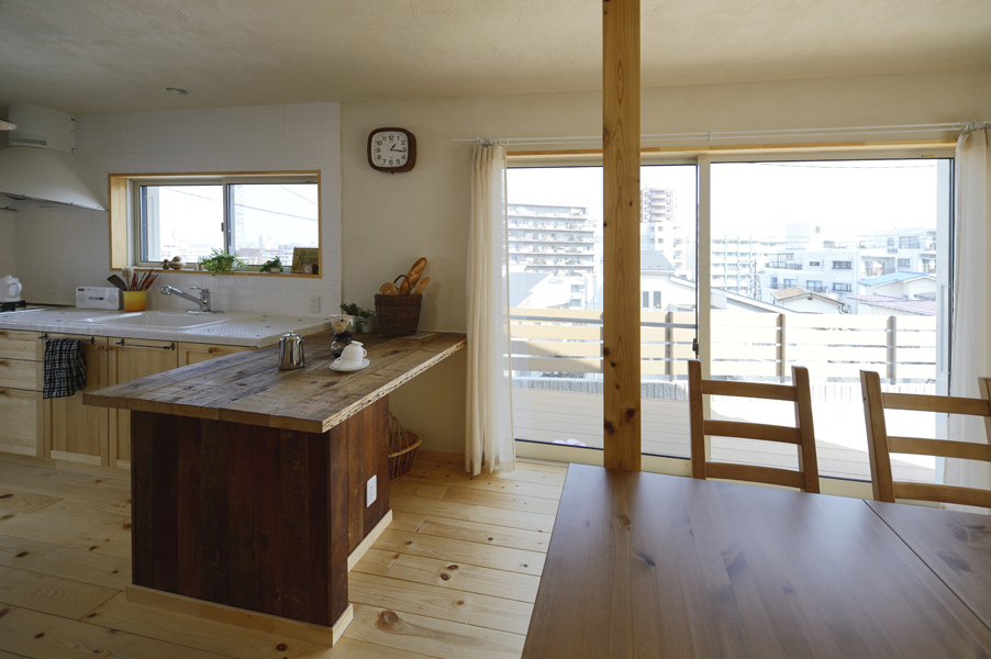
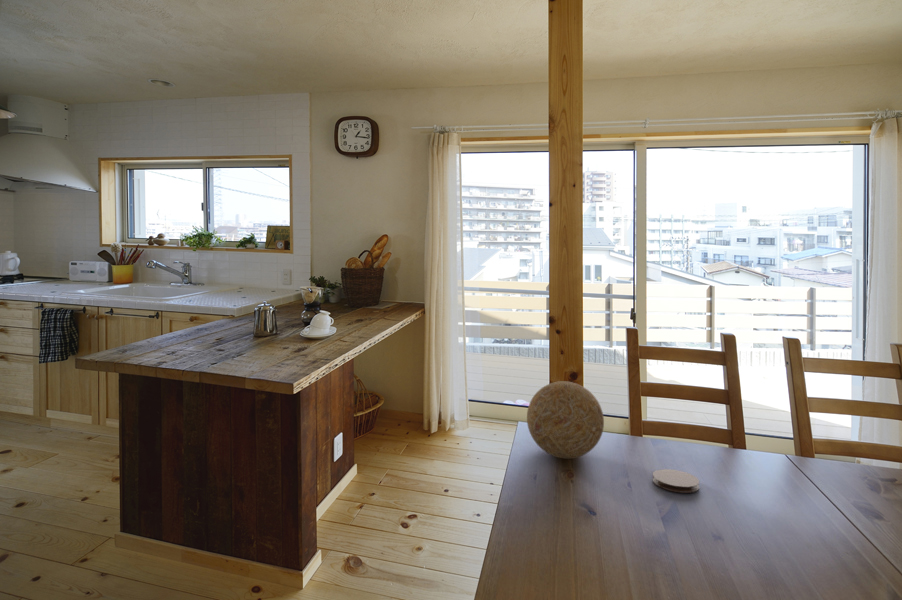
+ coaster (675, 480)
+ decorative ball (564, 419)
